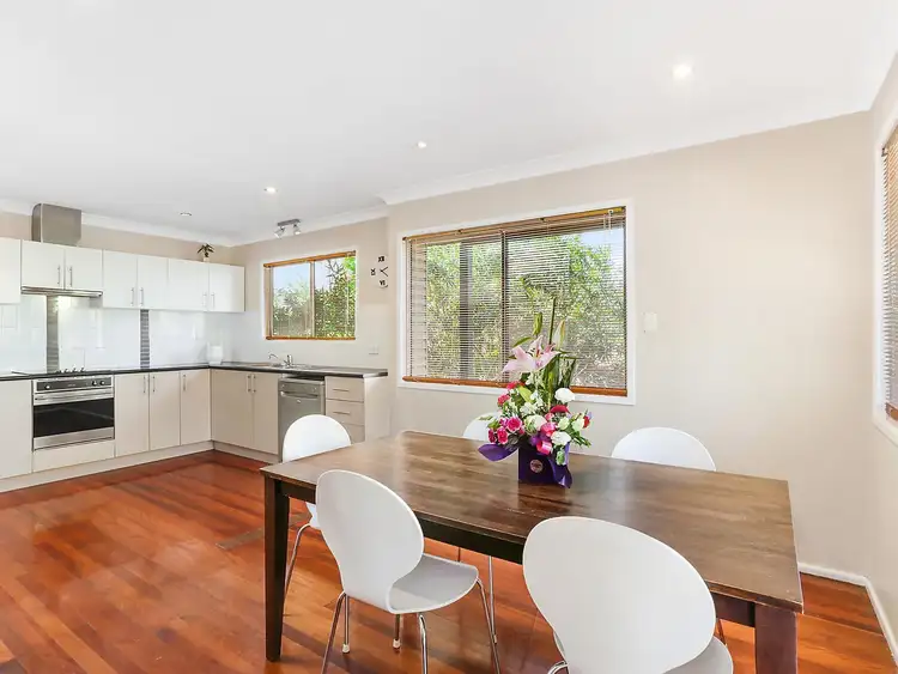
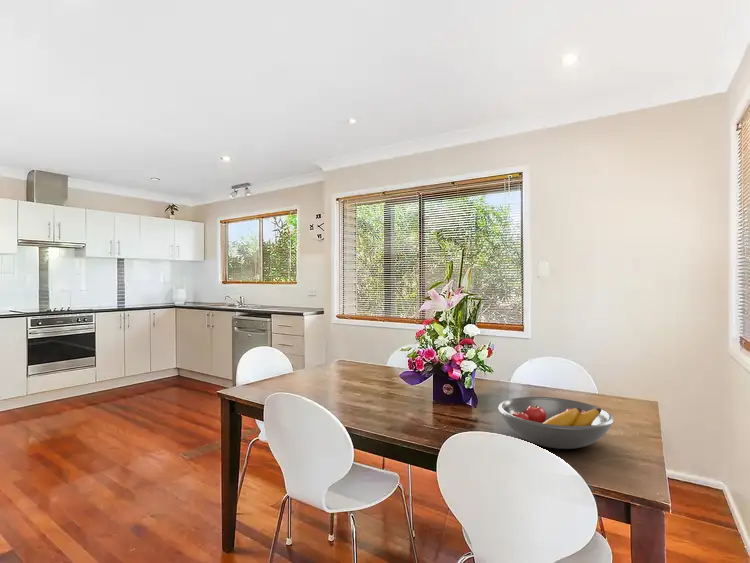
+ fruit bowl (553, 421)
